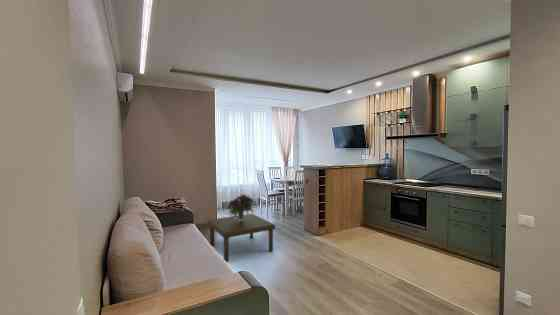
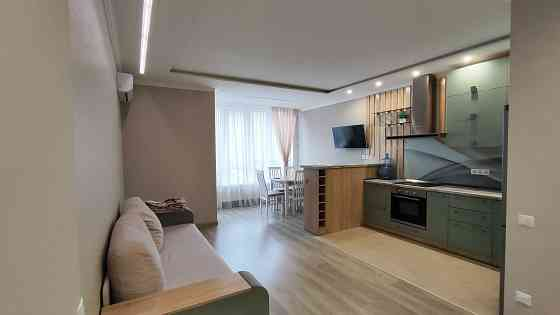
- coffee table (240, 234)
- bouquet (241, 207)
